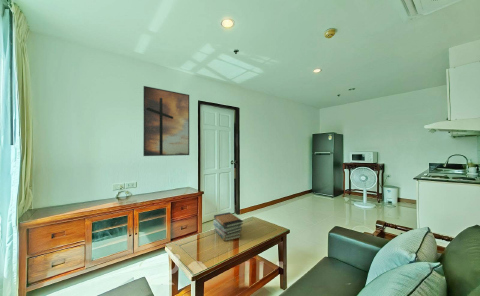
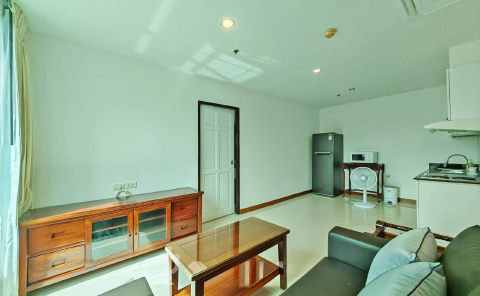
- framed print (168, 123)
- book stack (227, 225)
